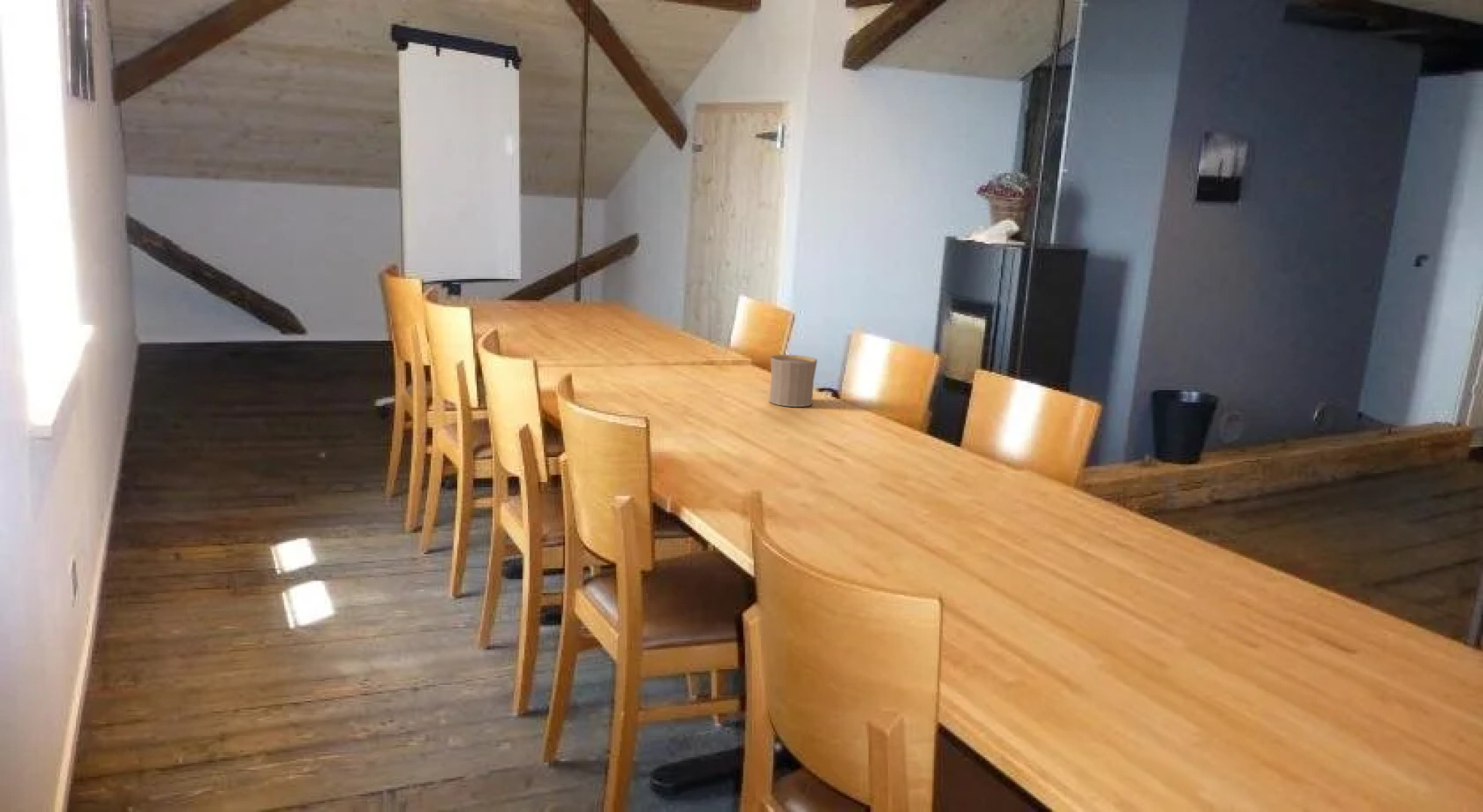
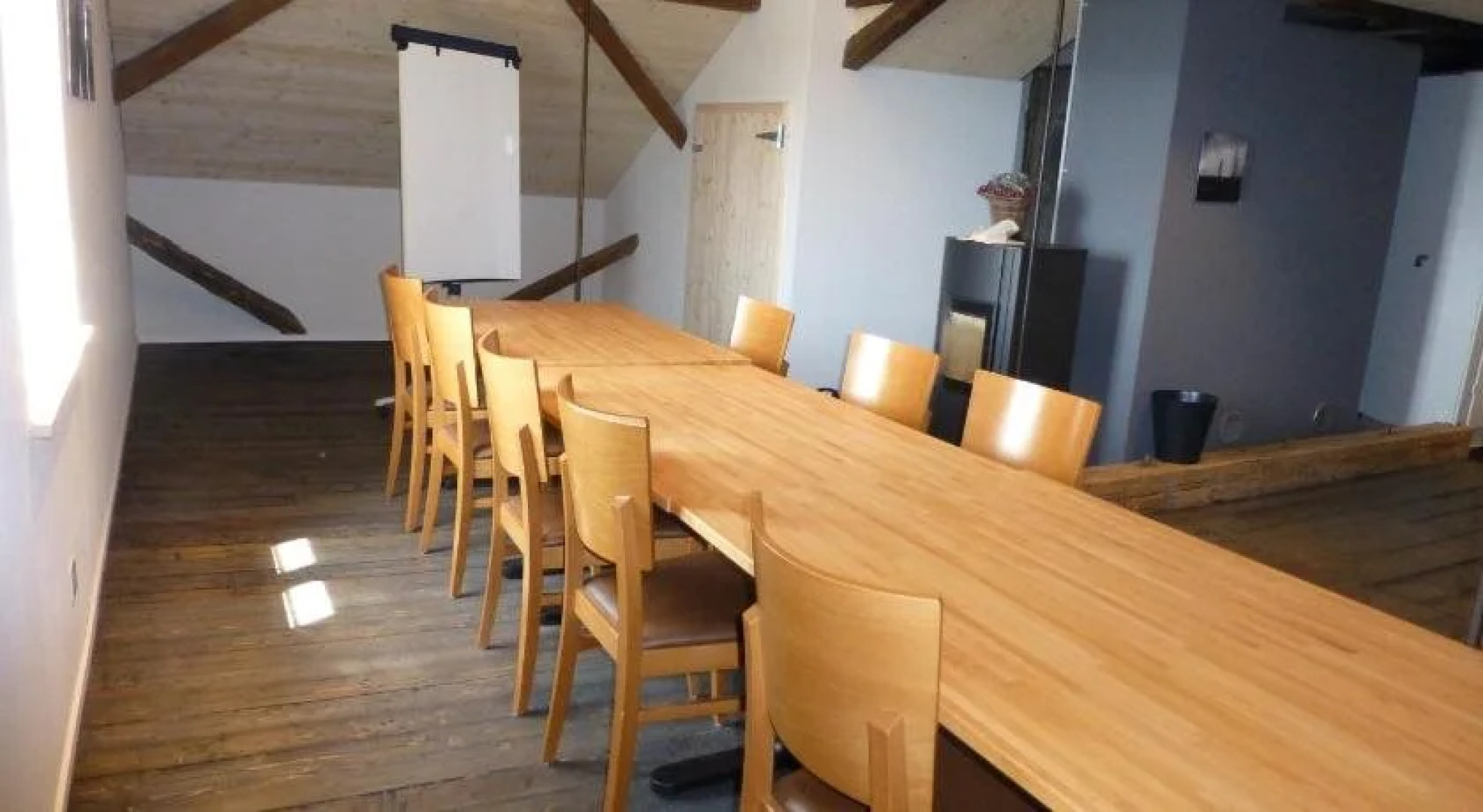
- cup (792, 380)
